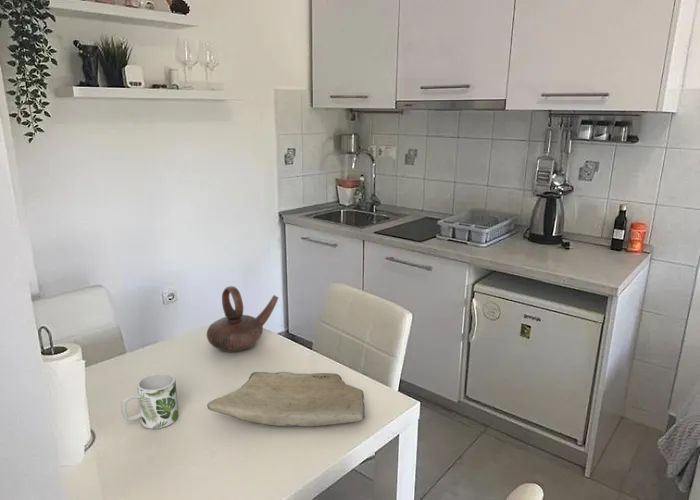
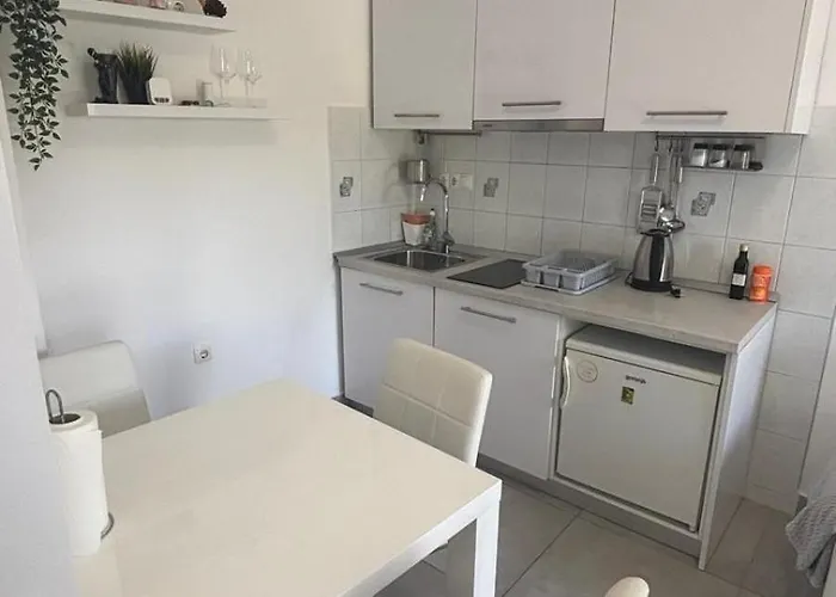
- teapot (243, 315)
- mug (149, 402)
- cutting board (291, 395)
